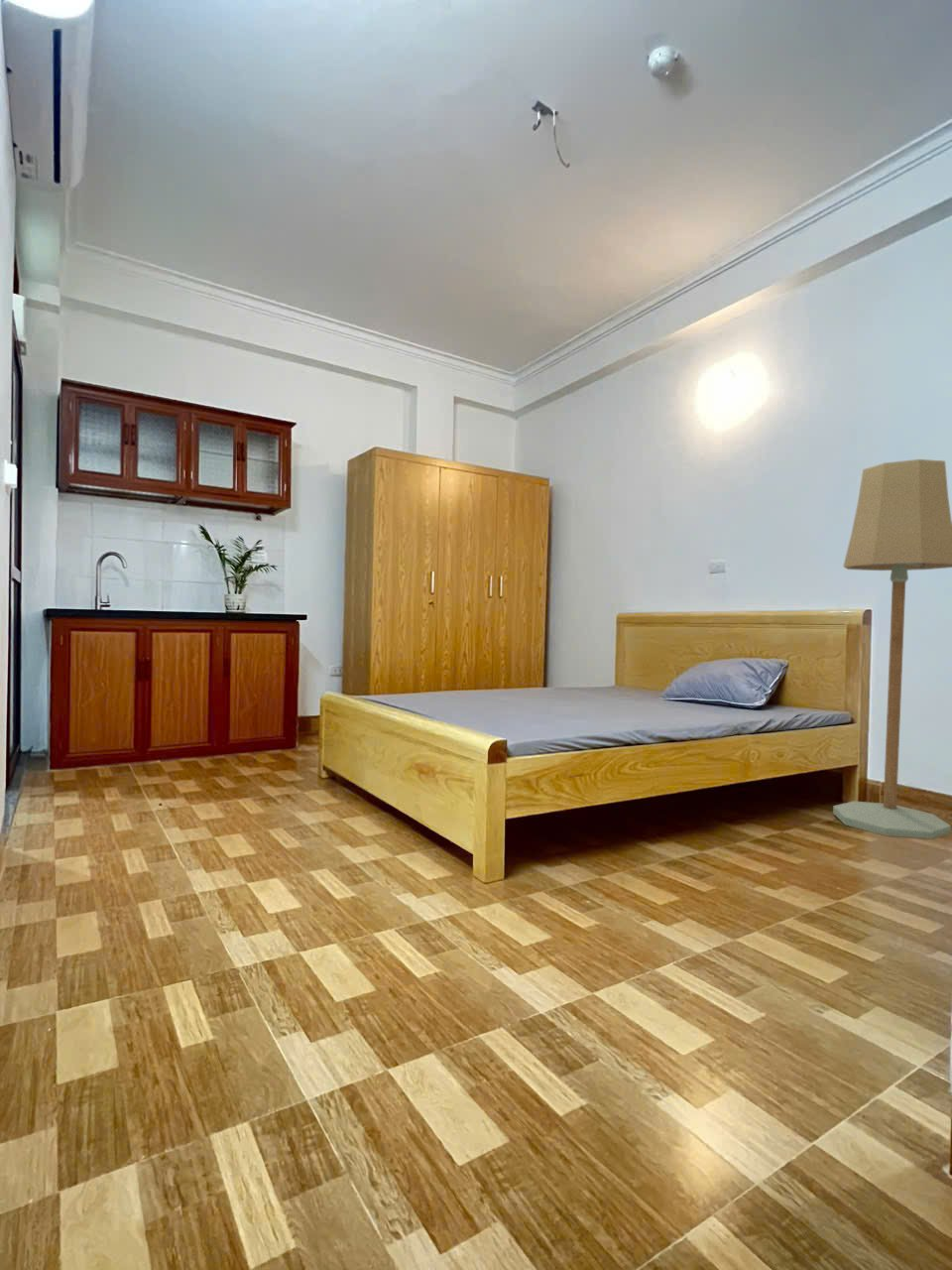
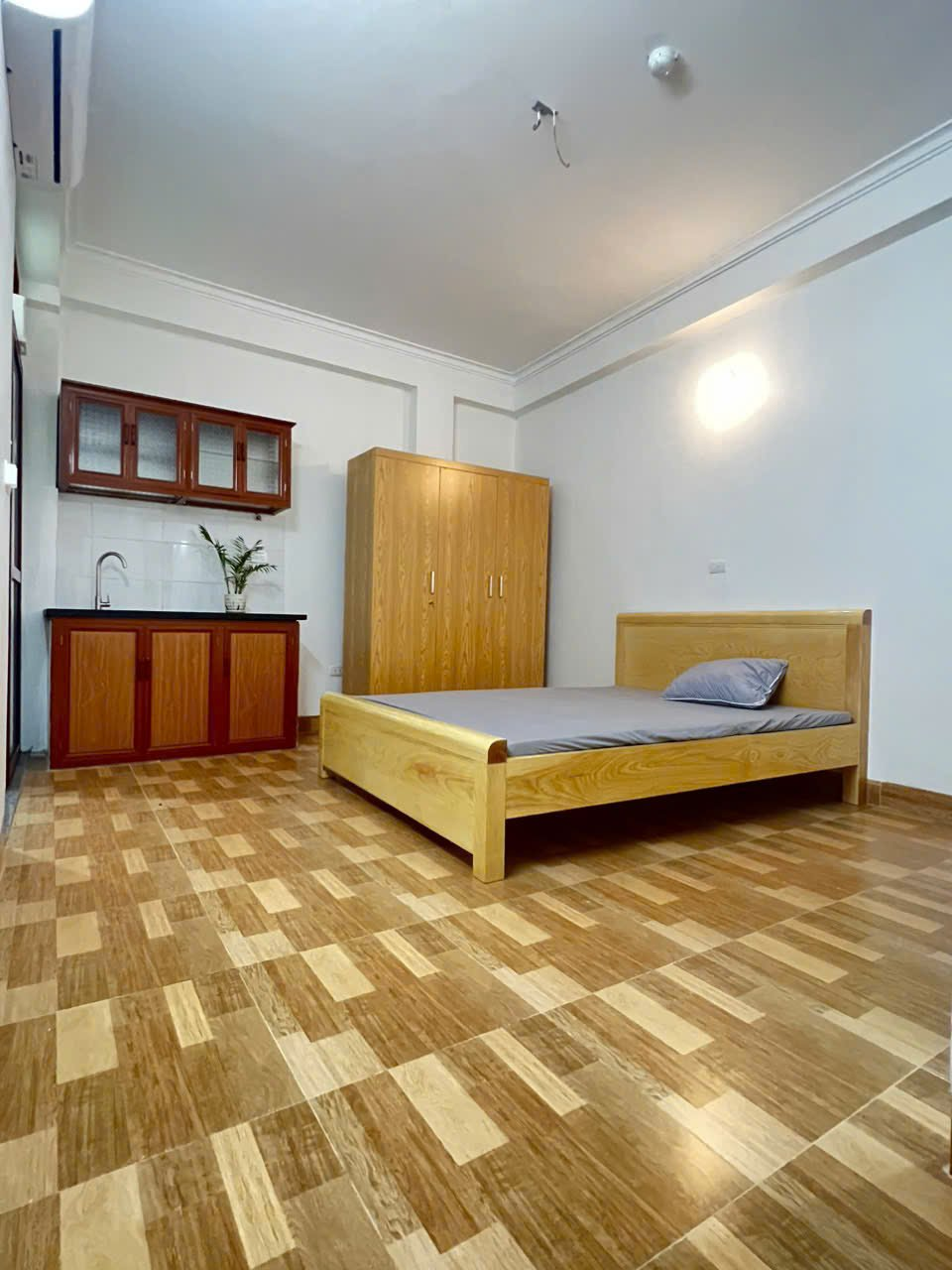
- floor lamp (895, 647)
